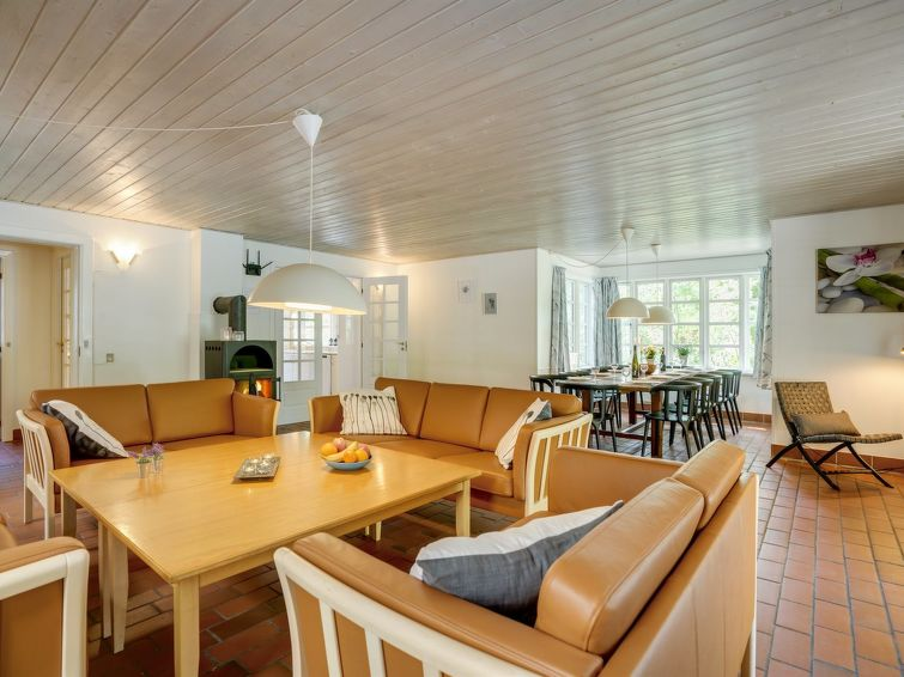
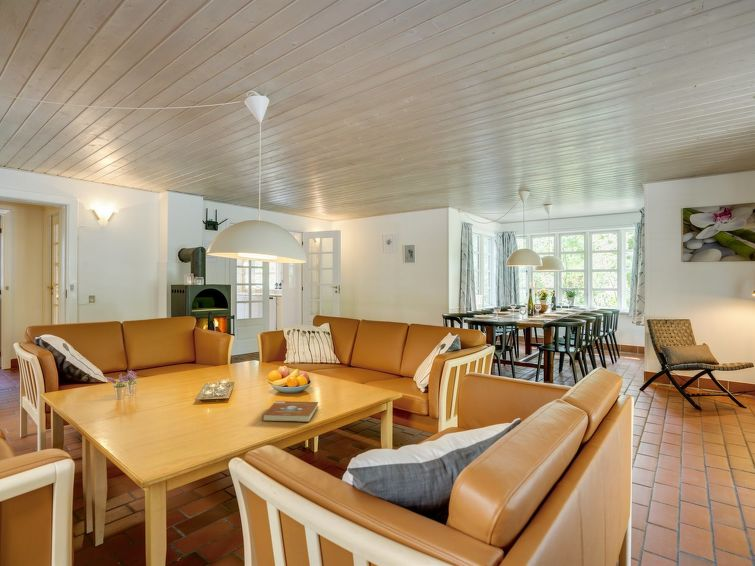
+ book (291, 410)
